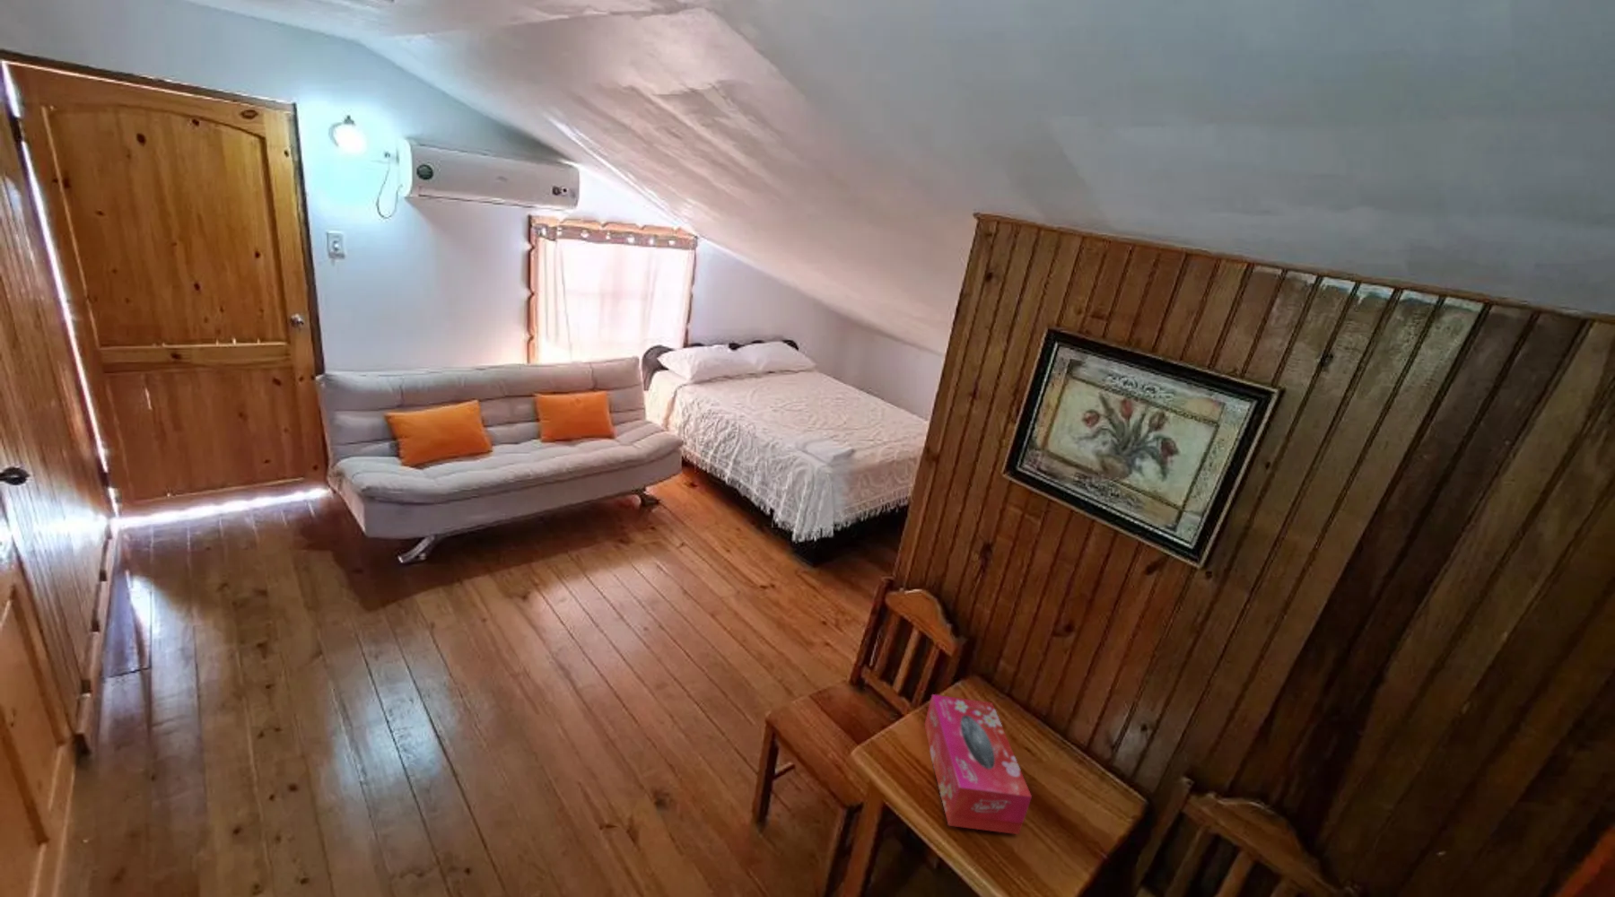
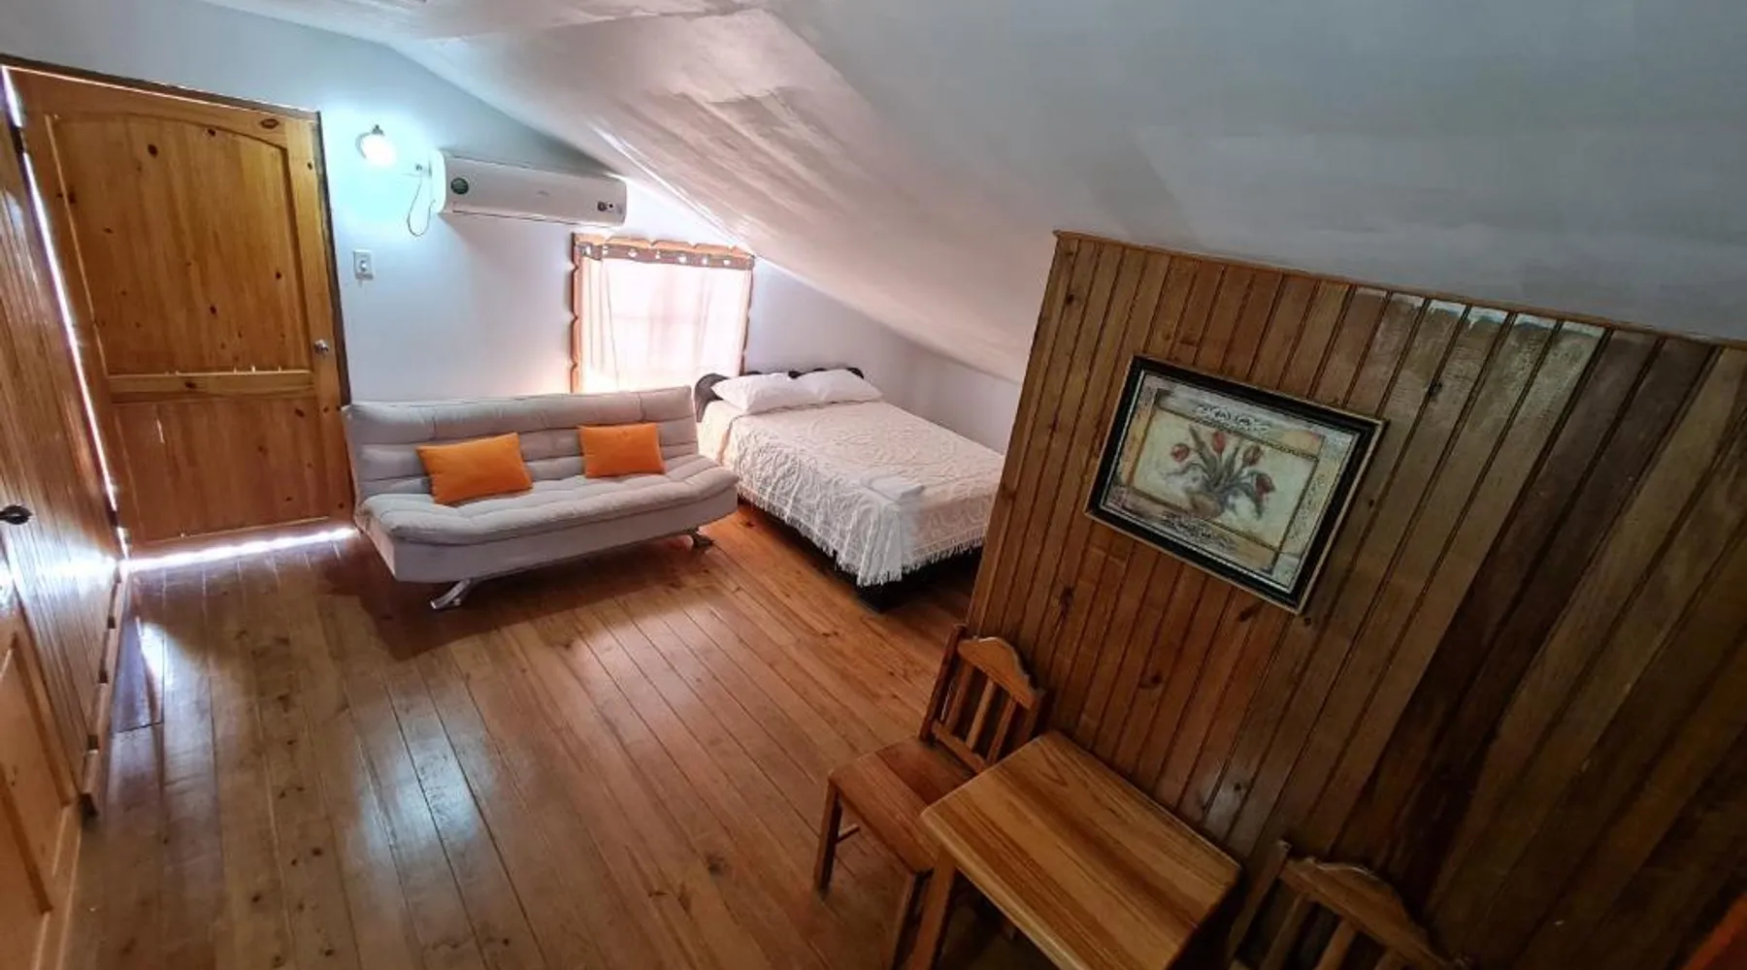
- tissue box (972, 758)
